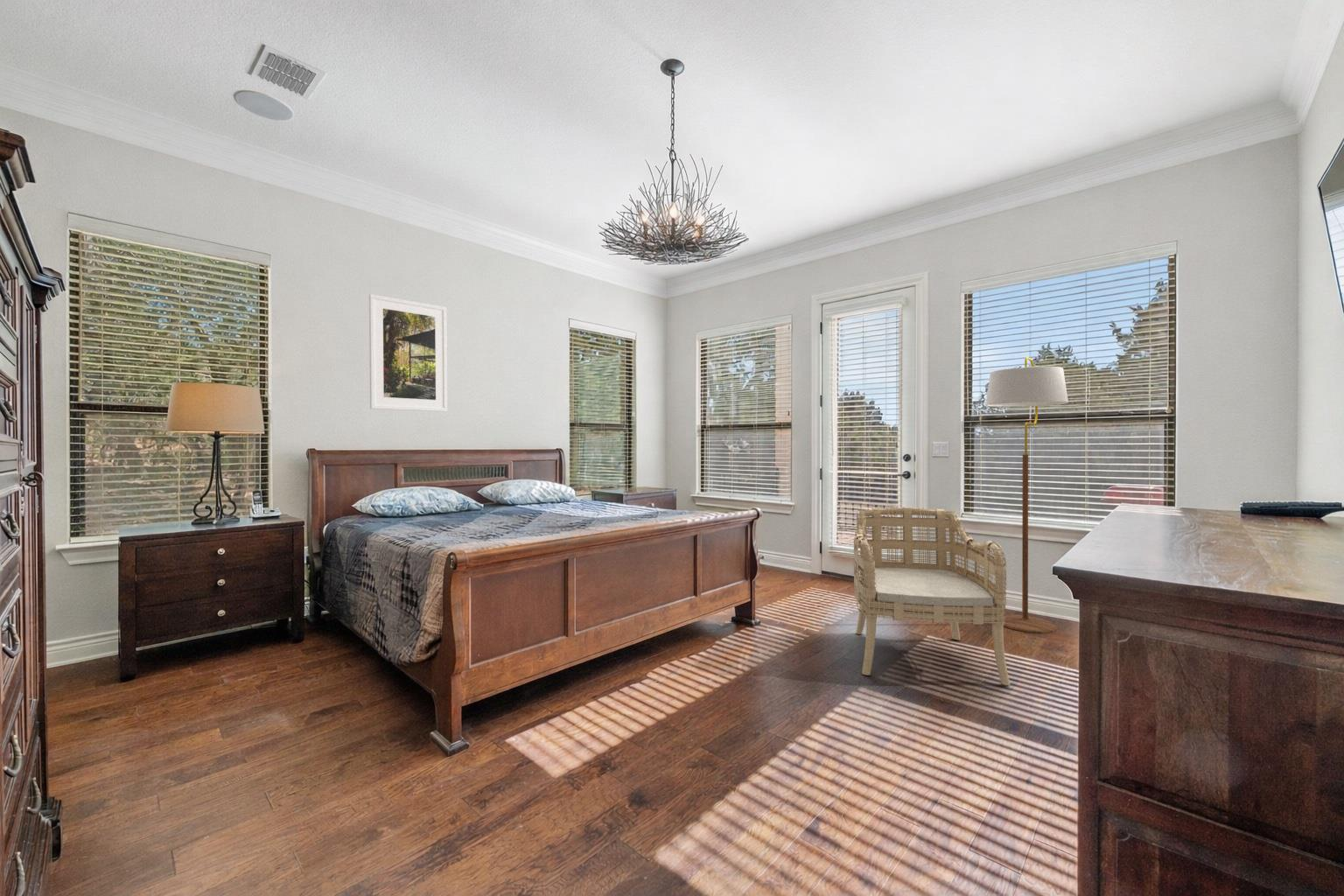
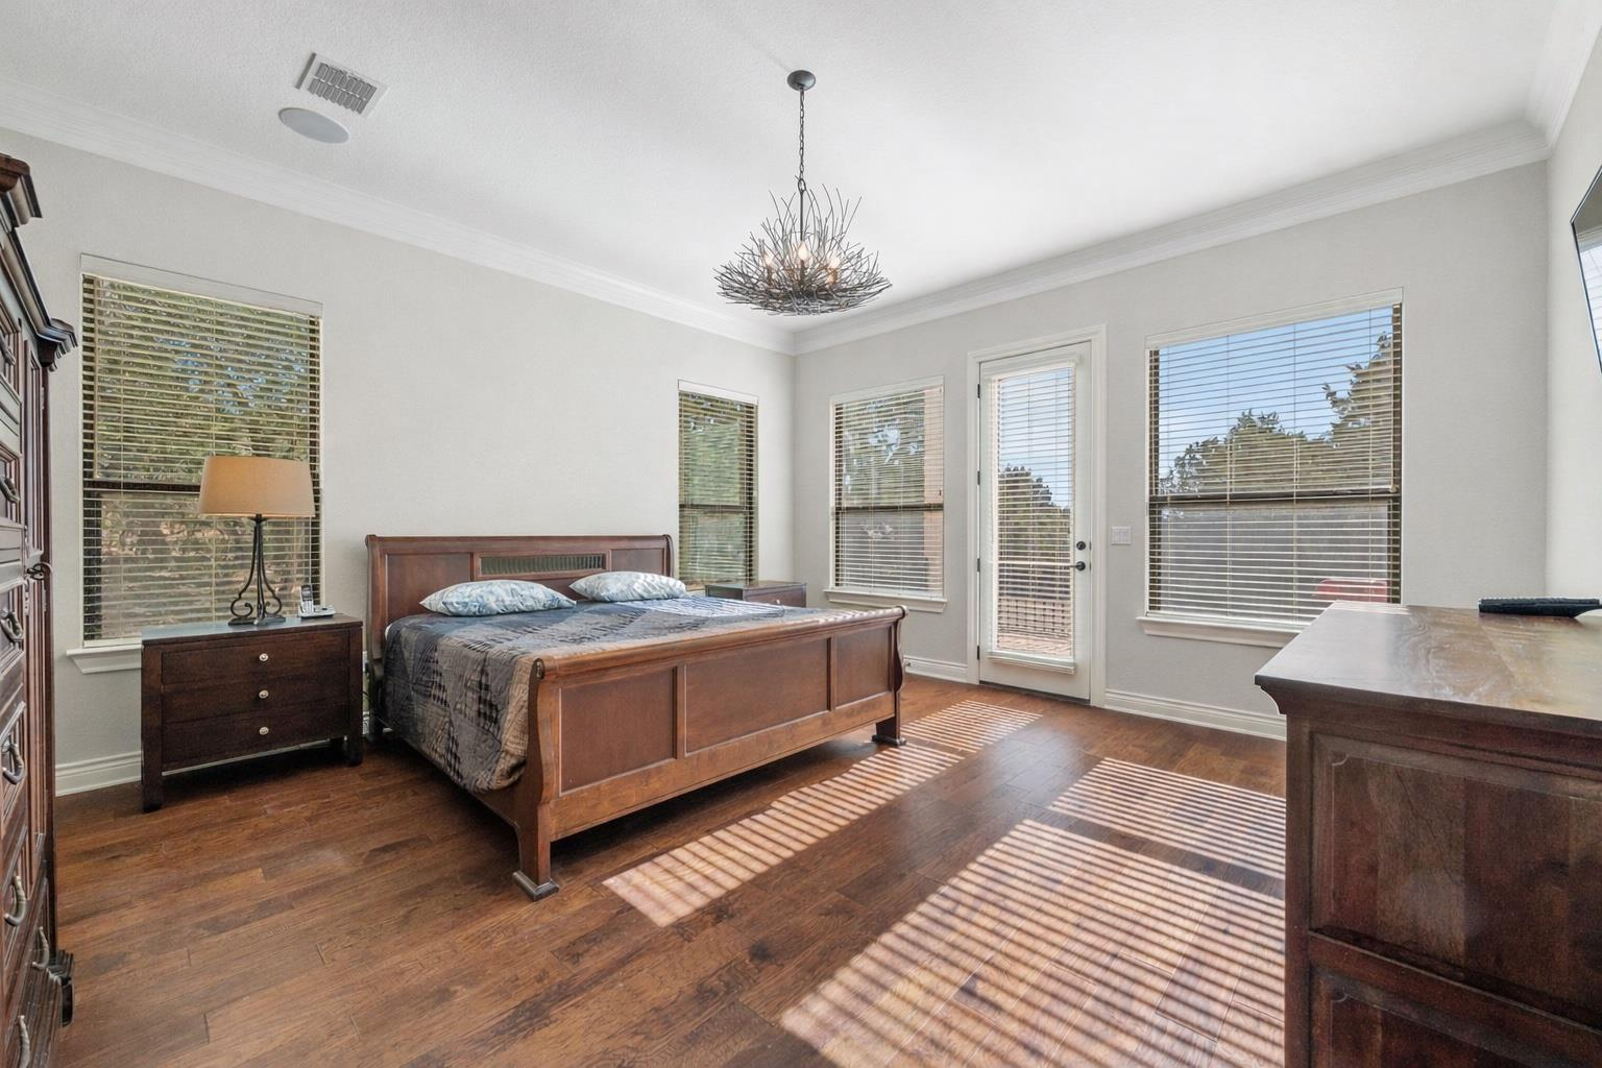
- floor lamp (1026, 490)
- armchair (920, 585)
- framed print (410, 355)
